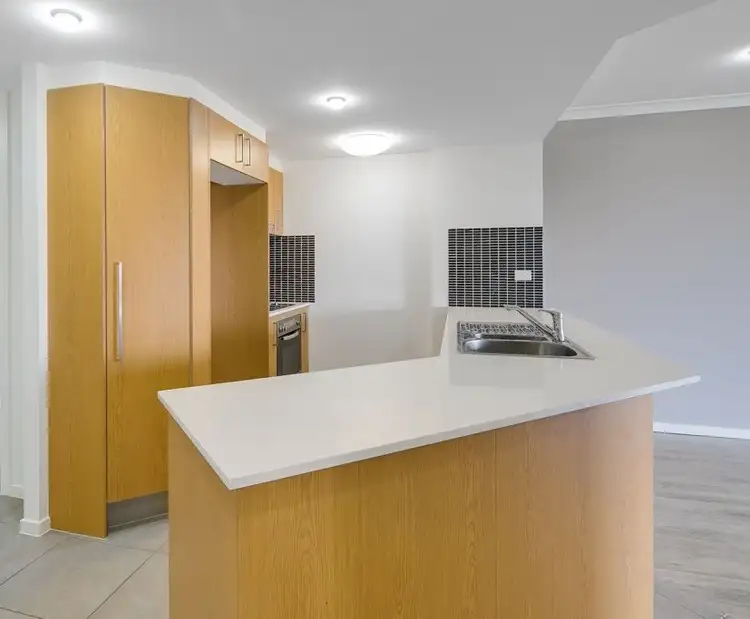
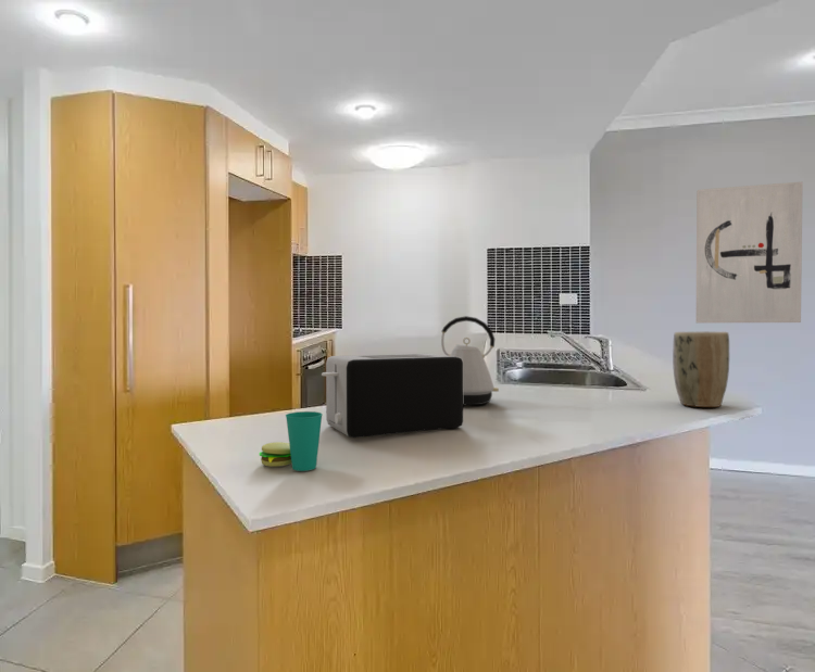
+ cup (290, 439)
+ kettle (464, 359)
+ wall art (747, 254)
+ plant pot (700, 368)
+ toaster (393, 391)
